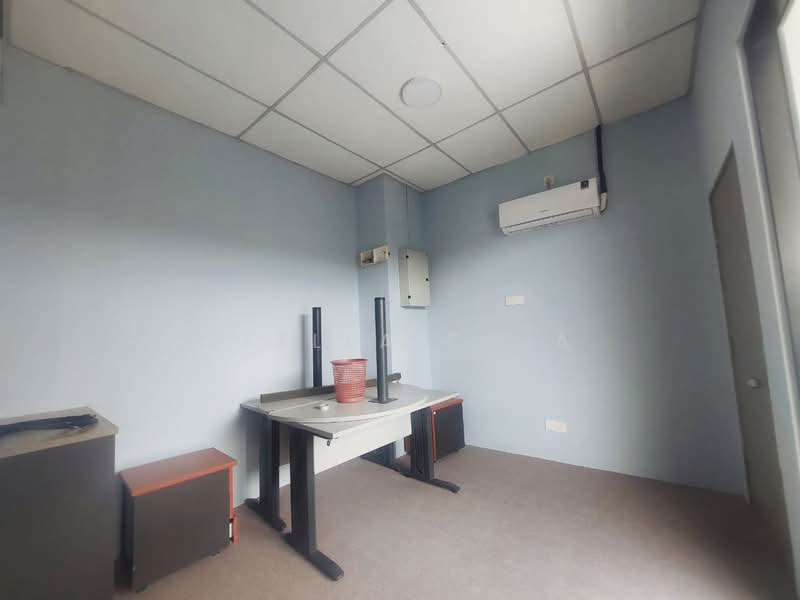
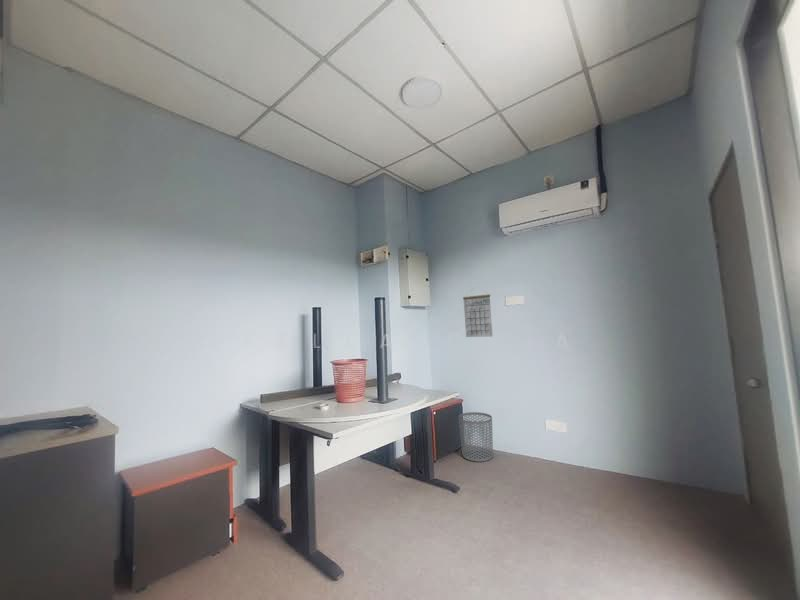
+ waste bin (476, 436)
+ calendar (477, 311)
